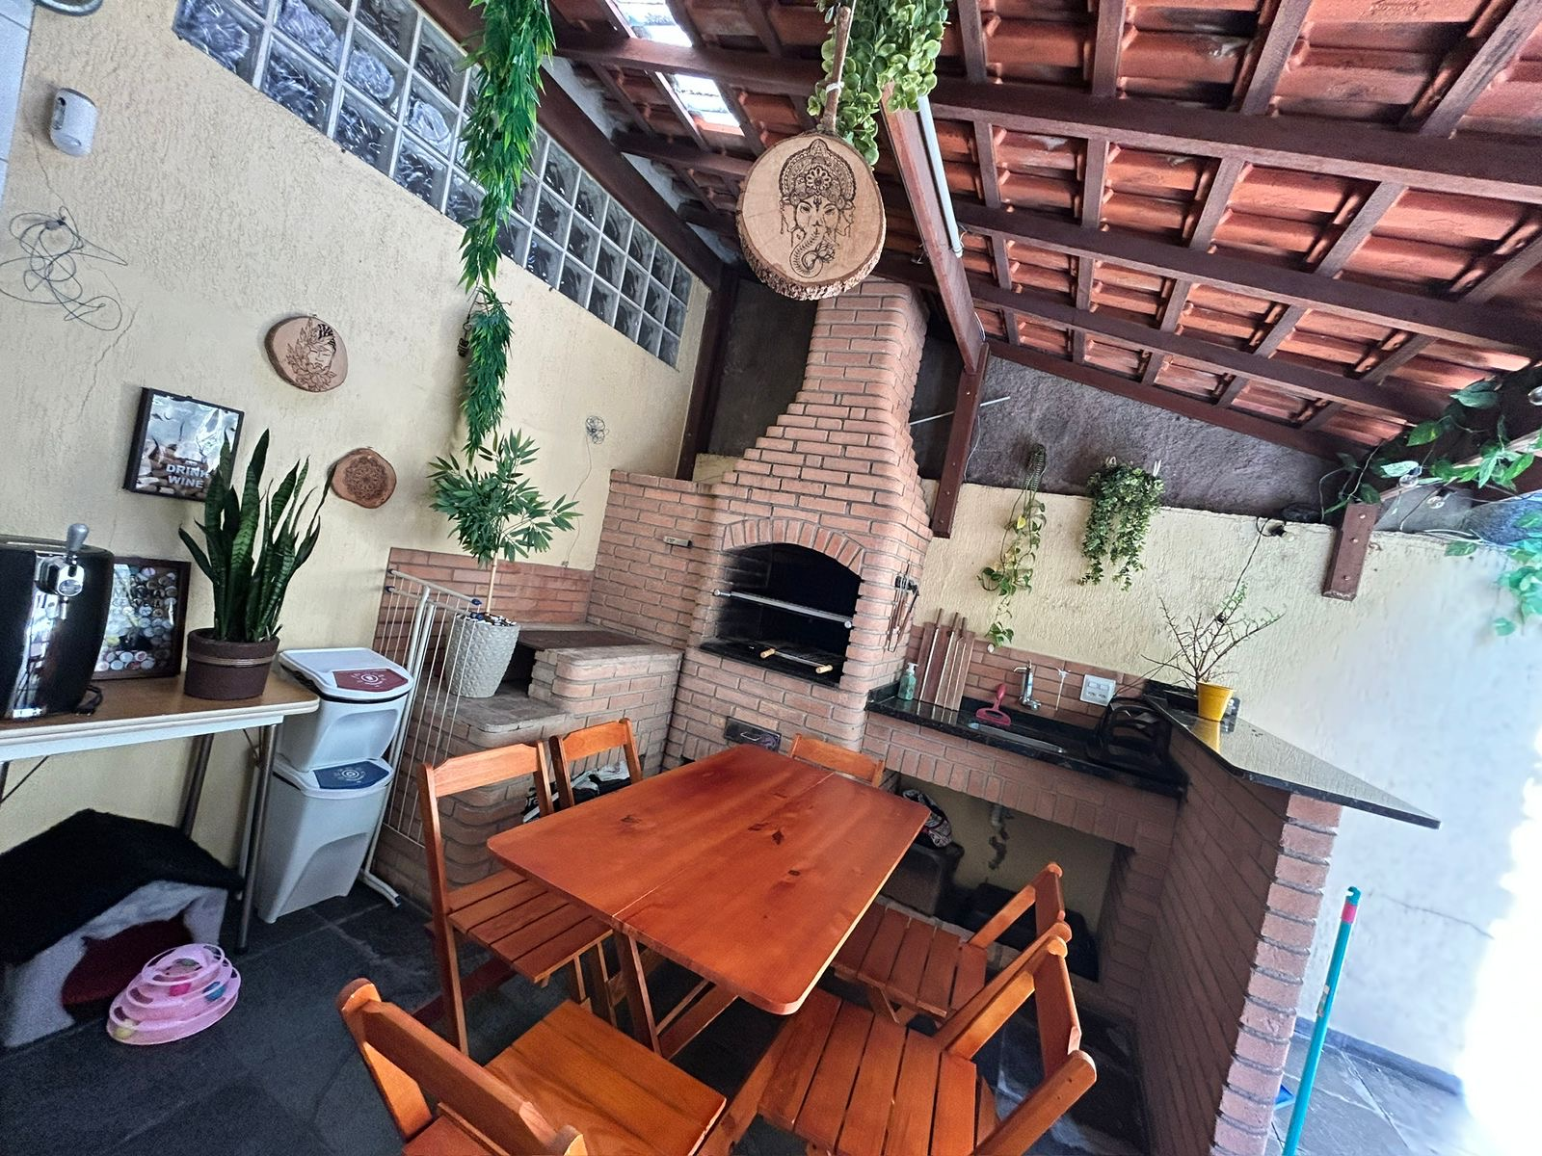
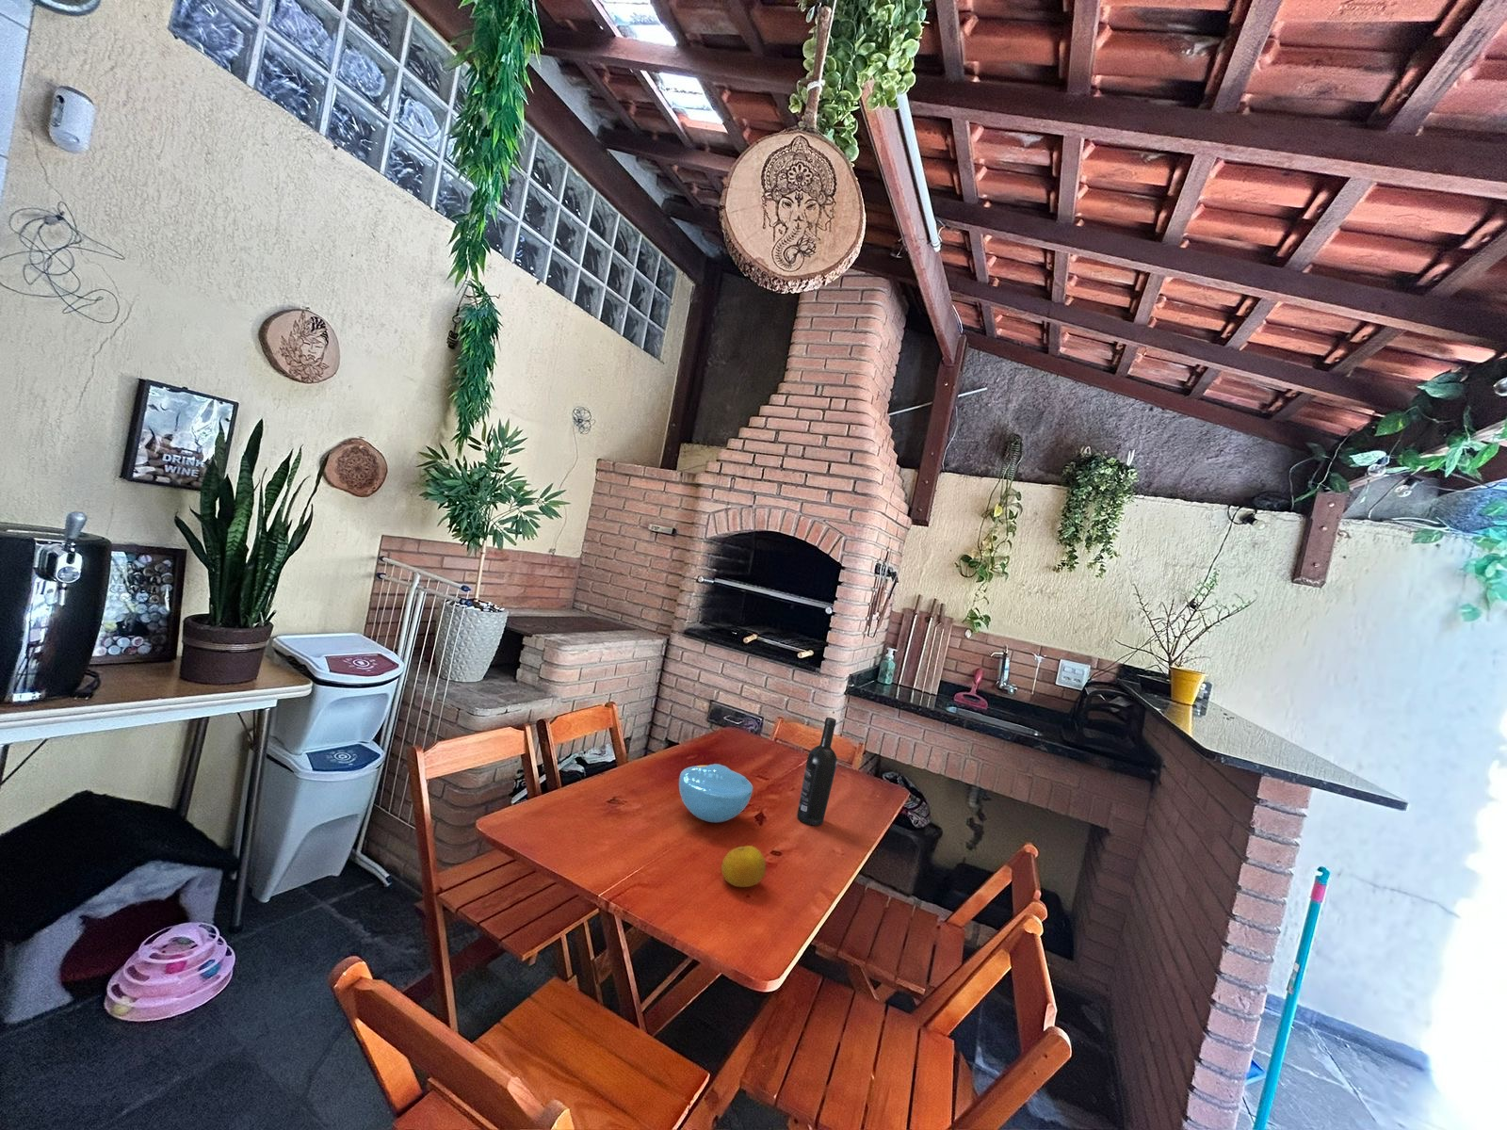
+ fruit (743, 865)
+ wine bottle (820, 769)
+ bowl (714, 791)
